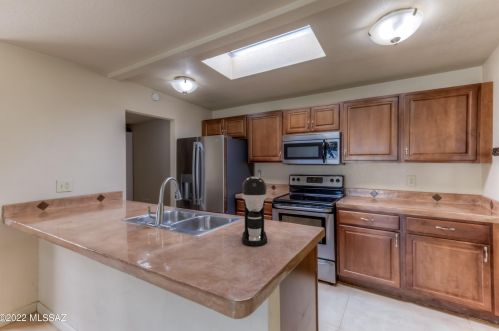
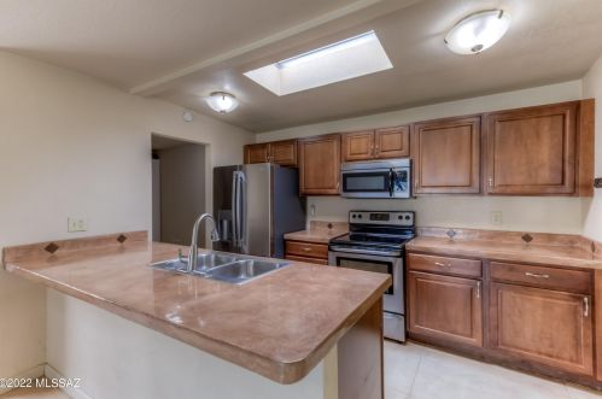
- coffee maker (254, 207)
